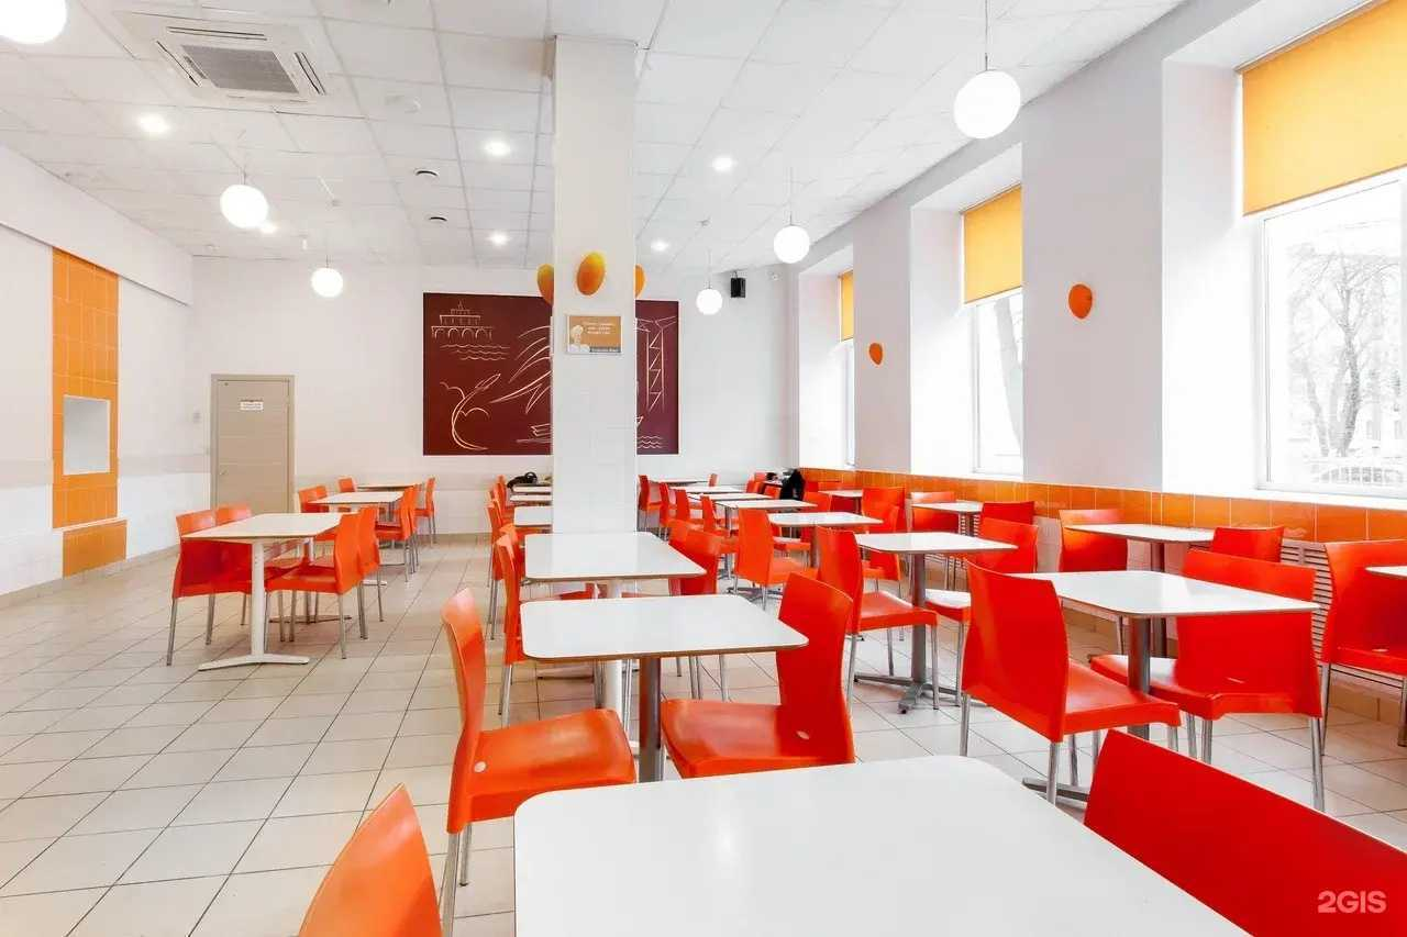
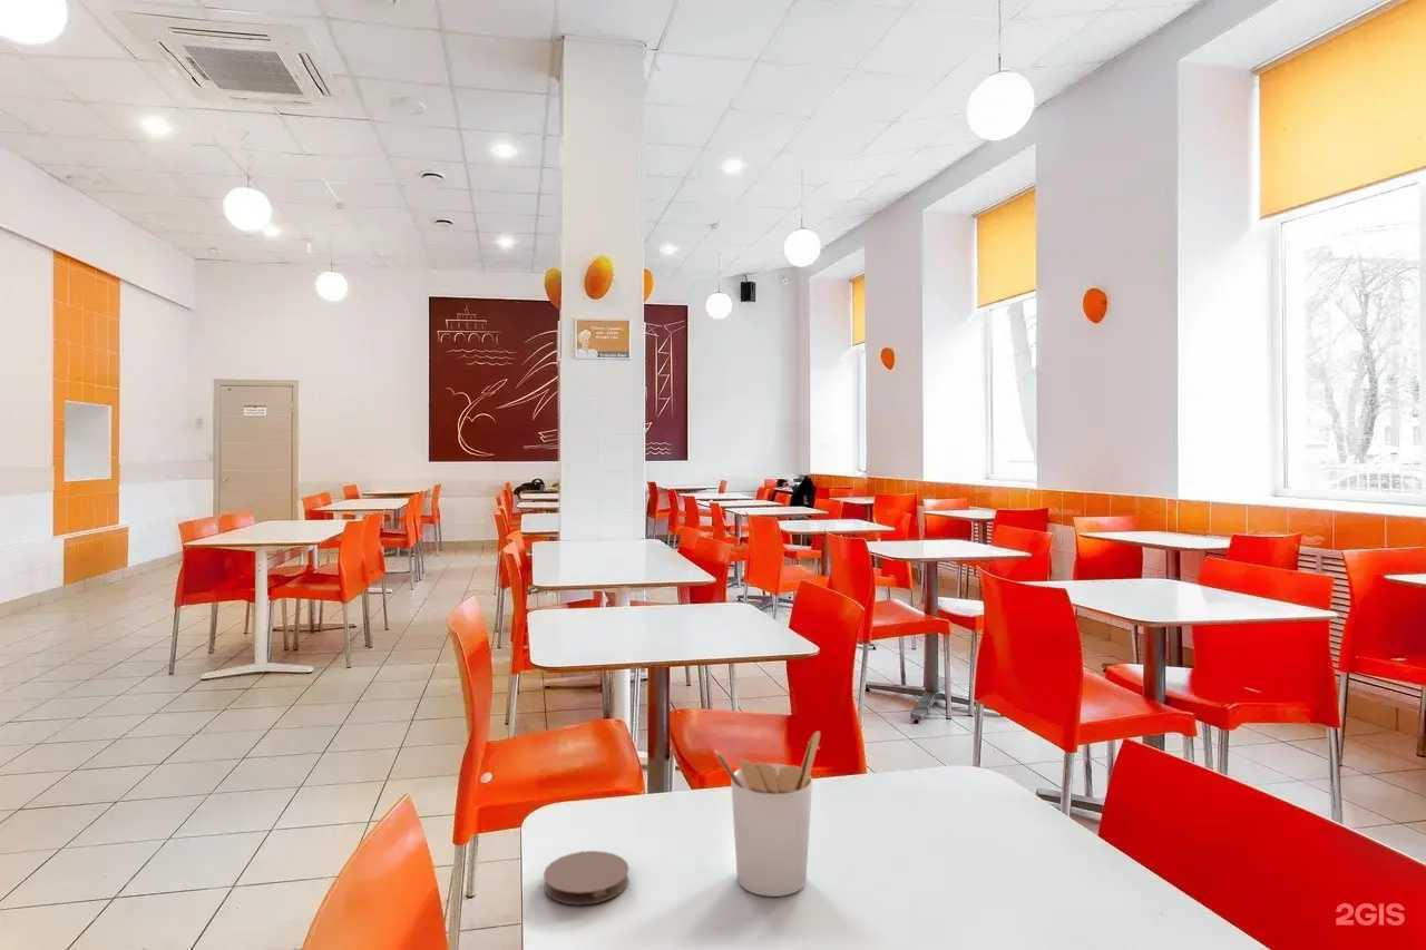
+ utensil holder (771, 812)
+ coaster (586, 875)
